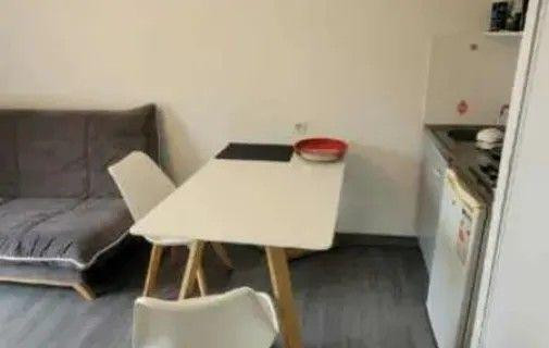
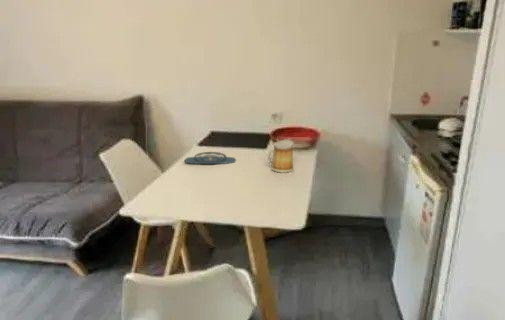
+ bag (210, 152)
+ mug (281, 154)
